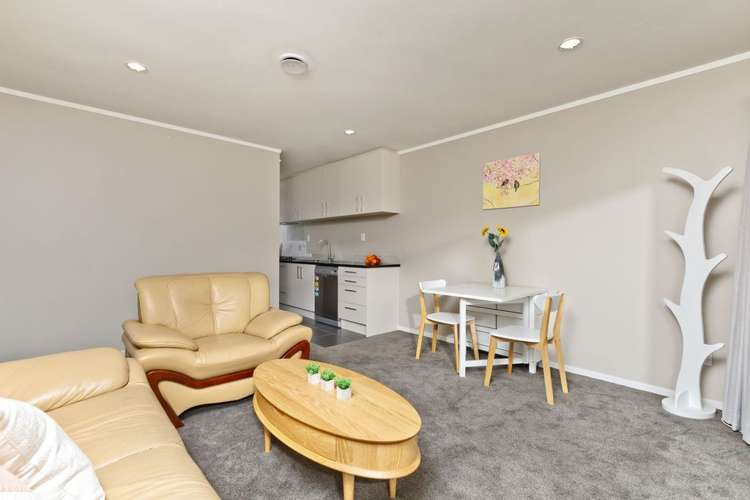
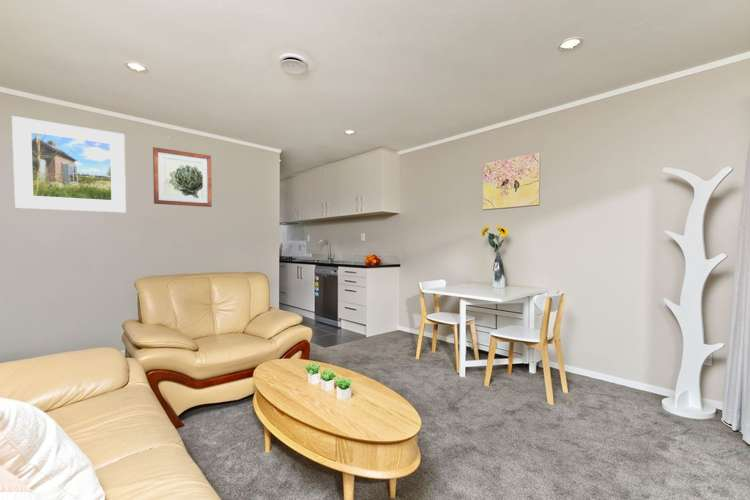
+ wall art (183, 178)
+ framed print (73, 168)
